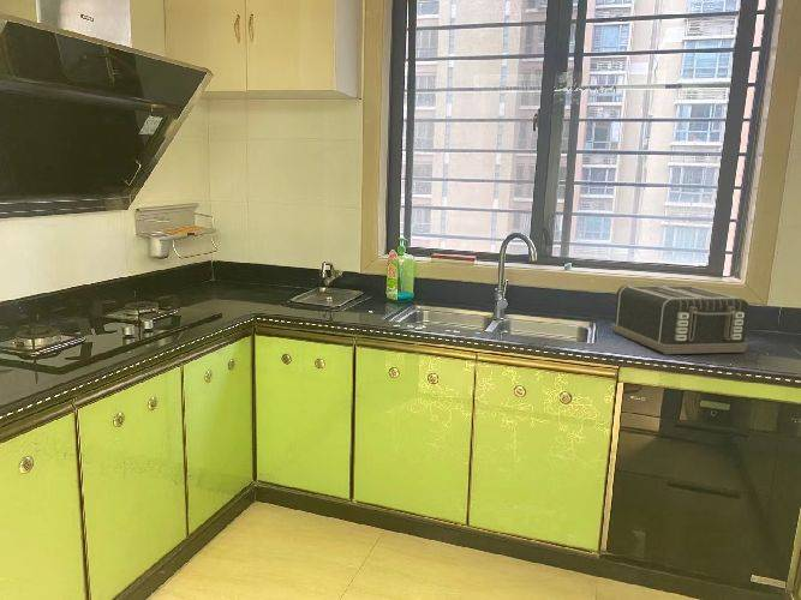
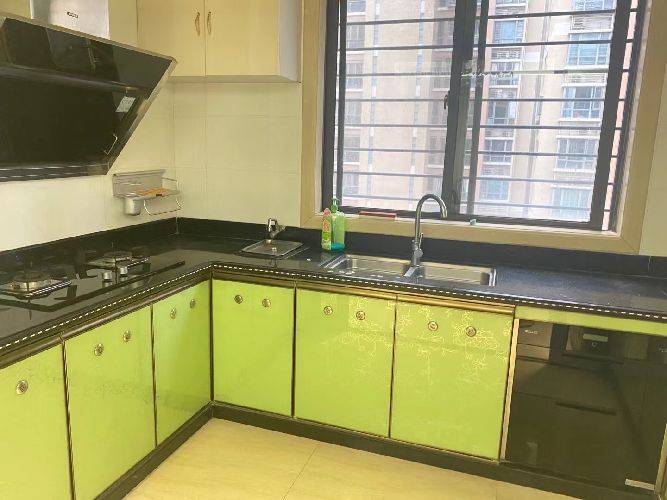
- toaster (681, 317)
